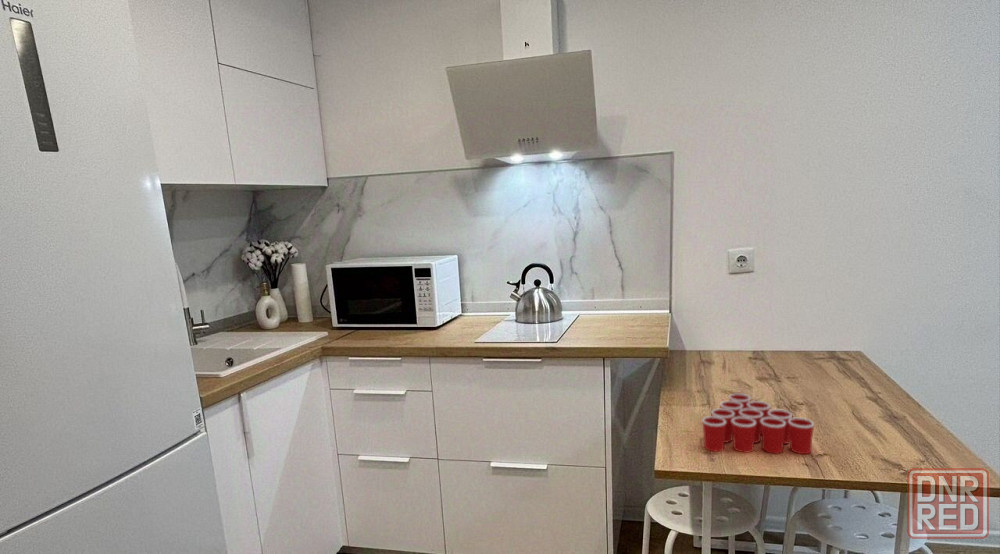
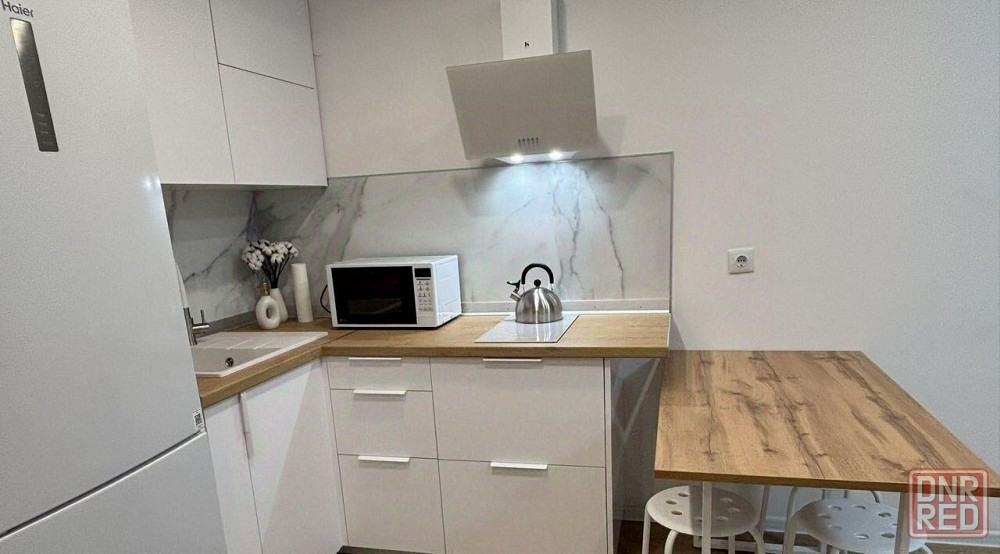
- cup (762, 428)
